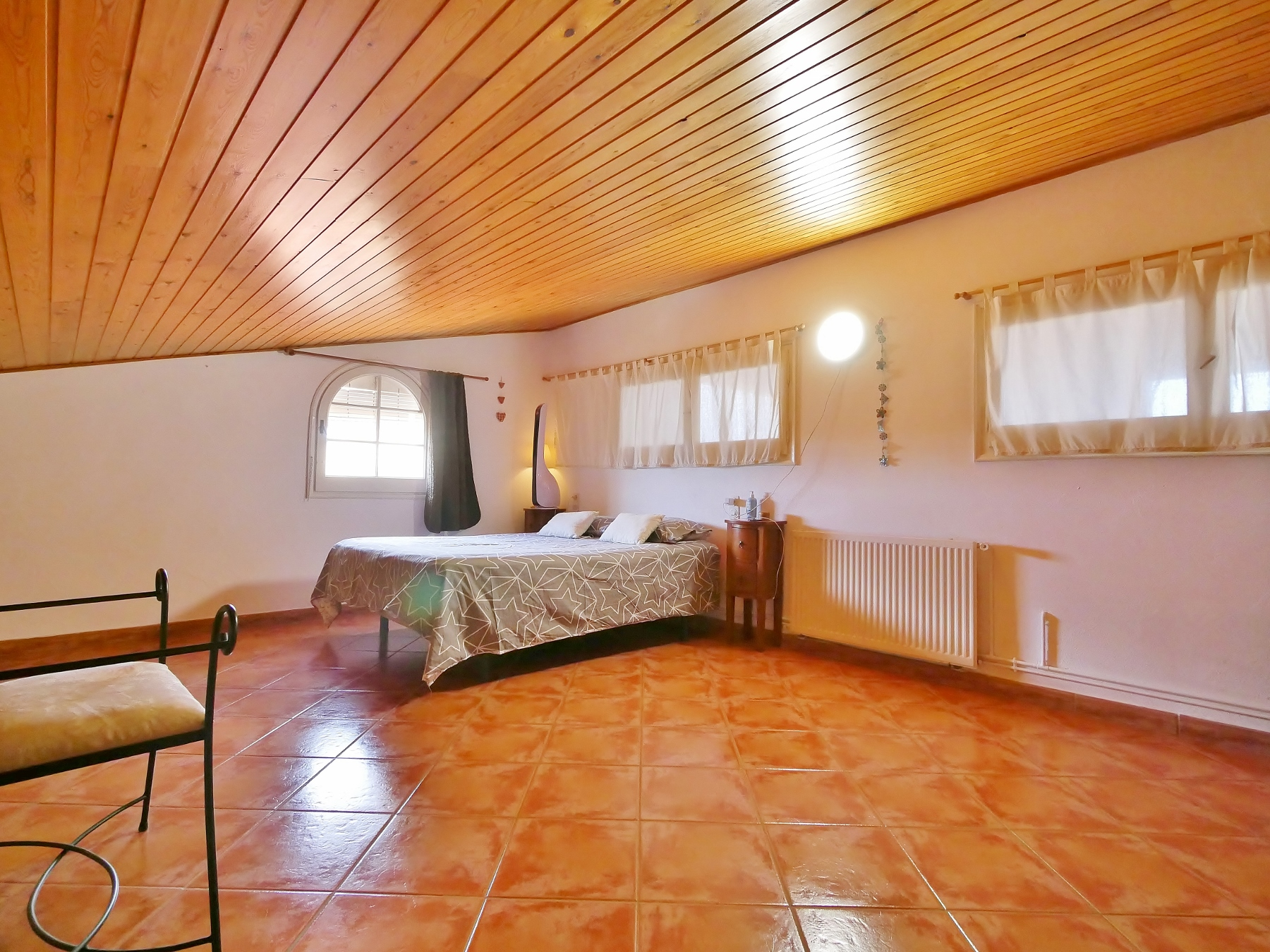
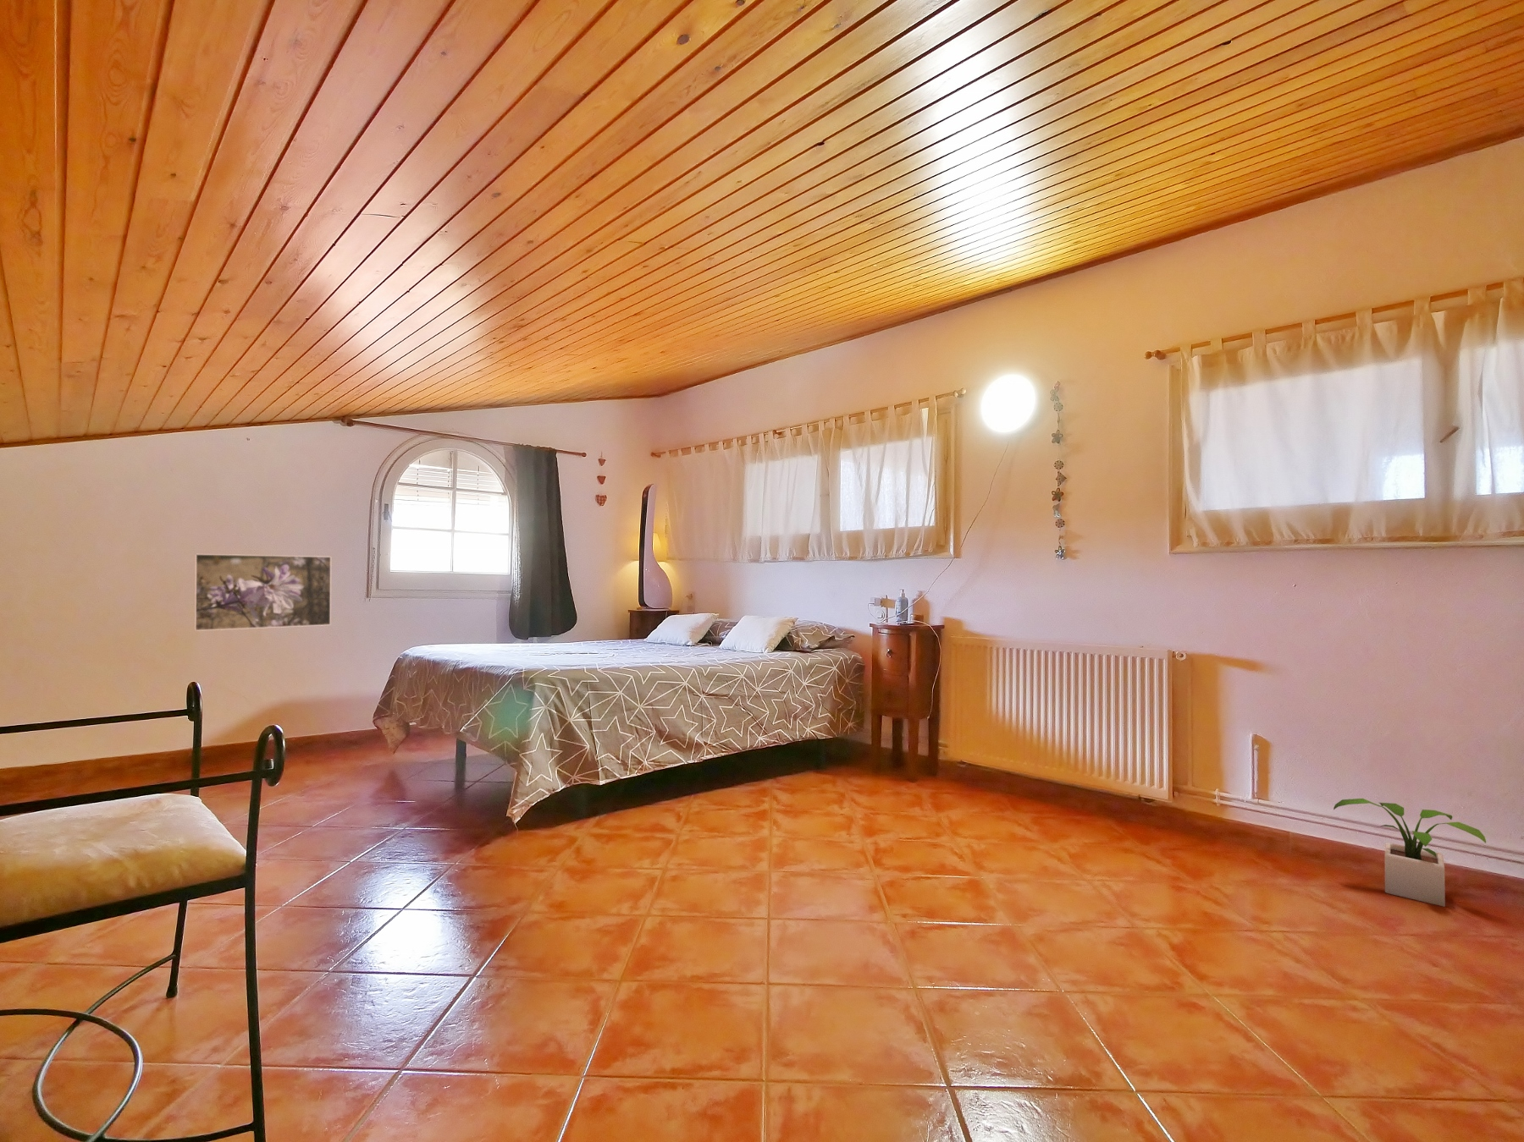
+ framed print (266, 591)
+ potted plant (1405, 847)
